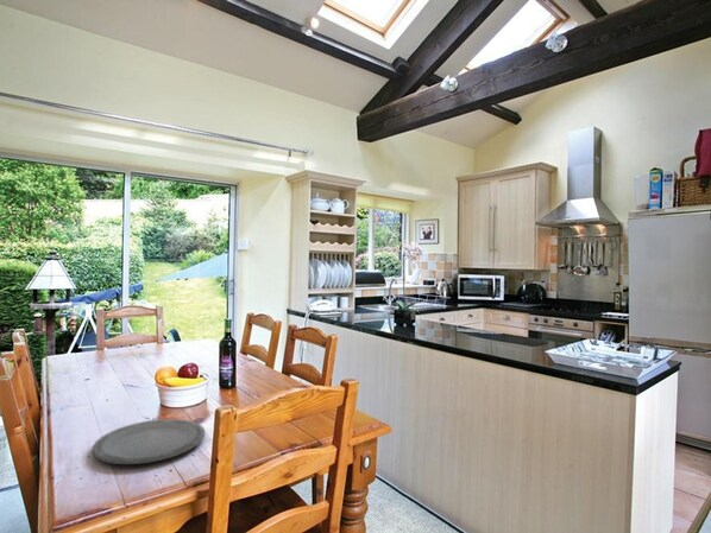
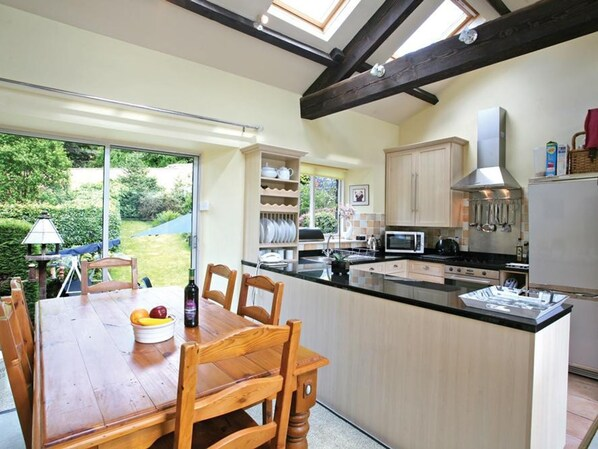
- plate (151, 440)
